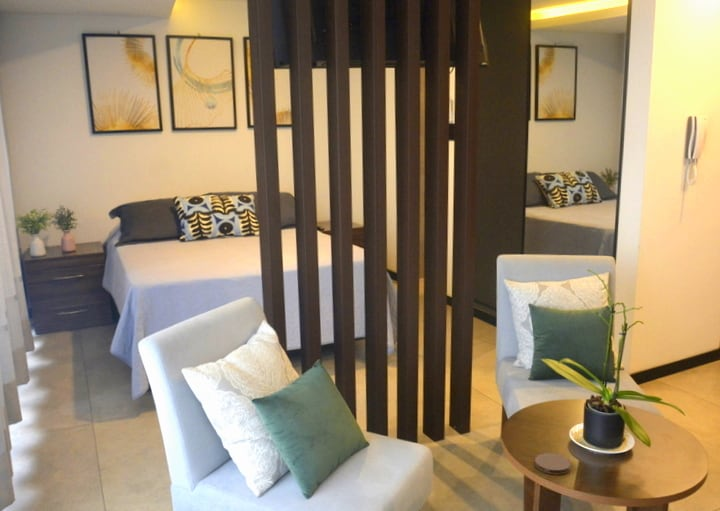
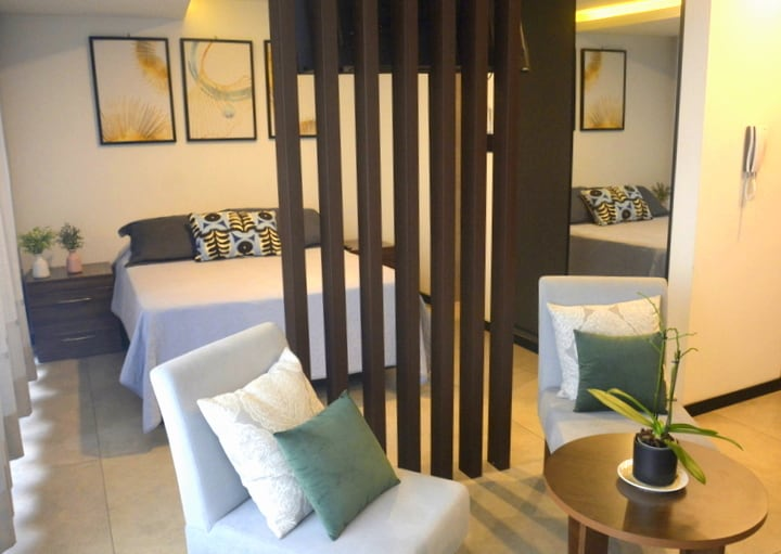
- coaster (552, 463)
